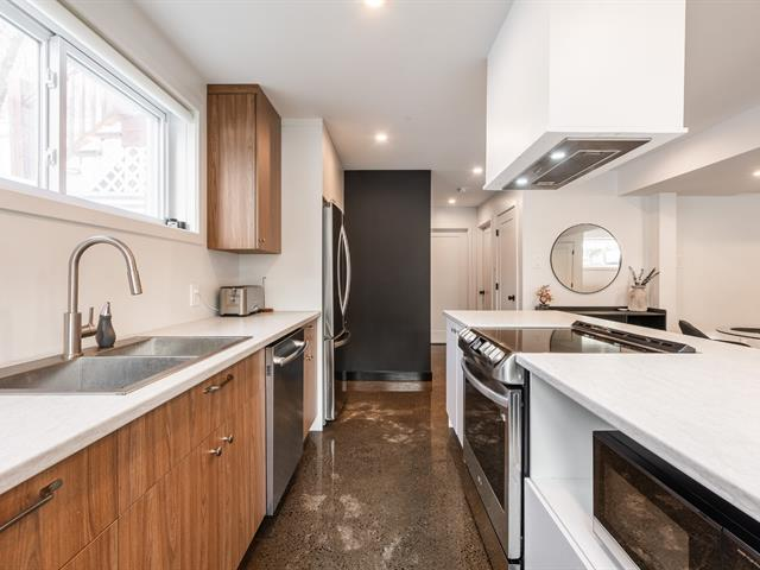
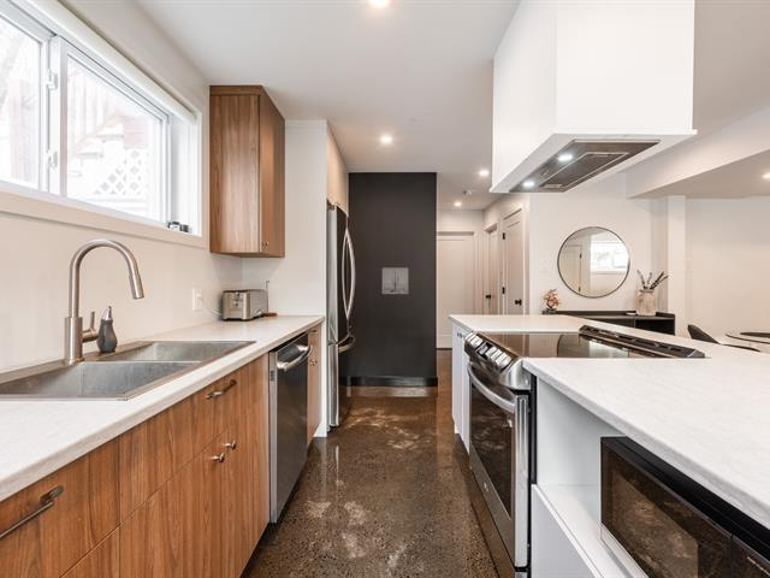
+ wall art (395, 281)
